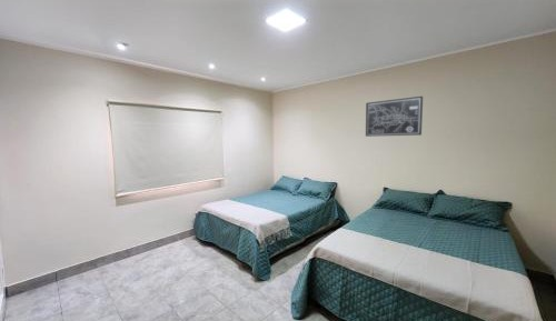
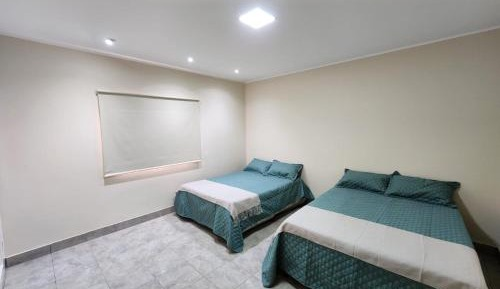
- wall art (391, 118)
